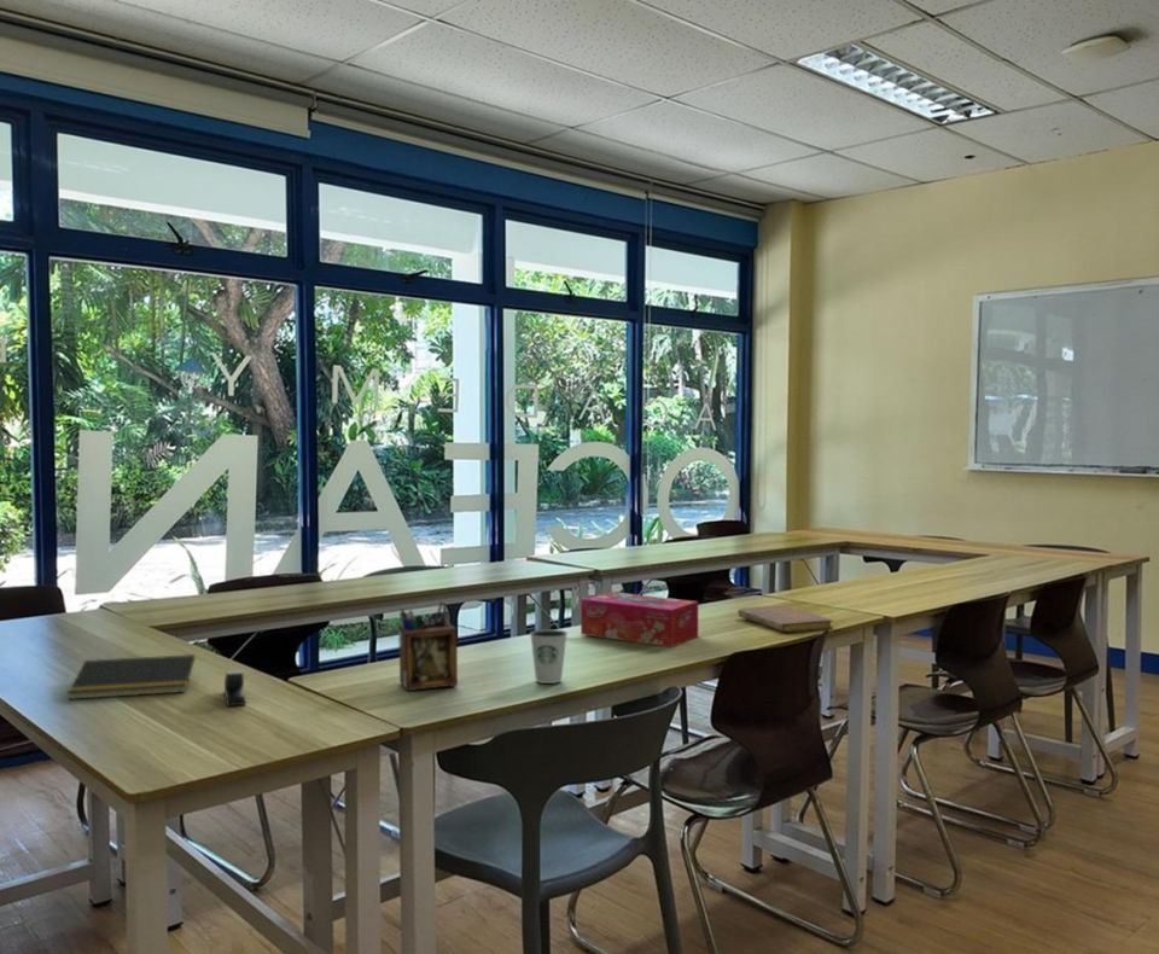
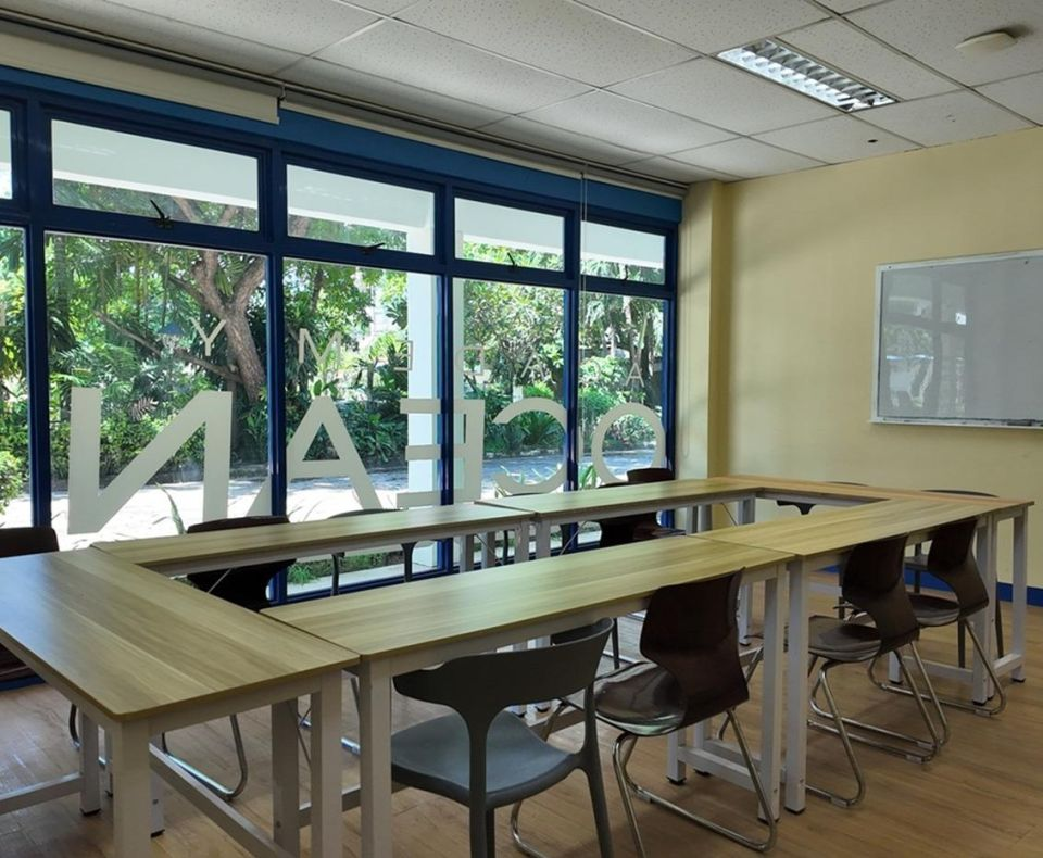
- desk organizer (427, 644)
- notepad (134, 675)
- stapler (234, 682)
- dixie cup (548, 657)
- notebook (784, 617)
- tissue box (639, 617)
